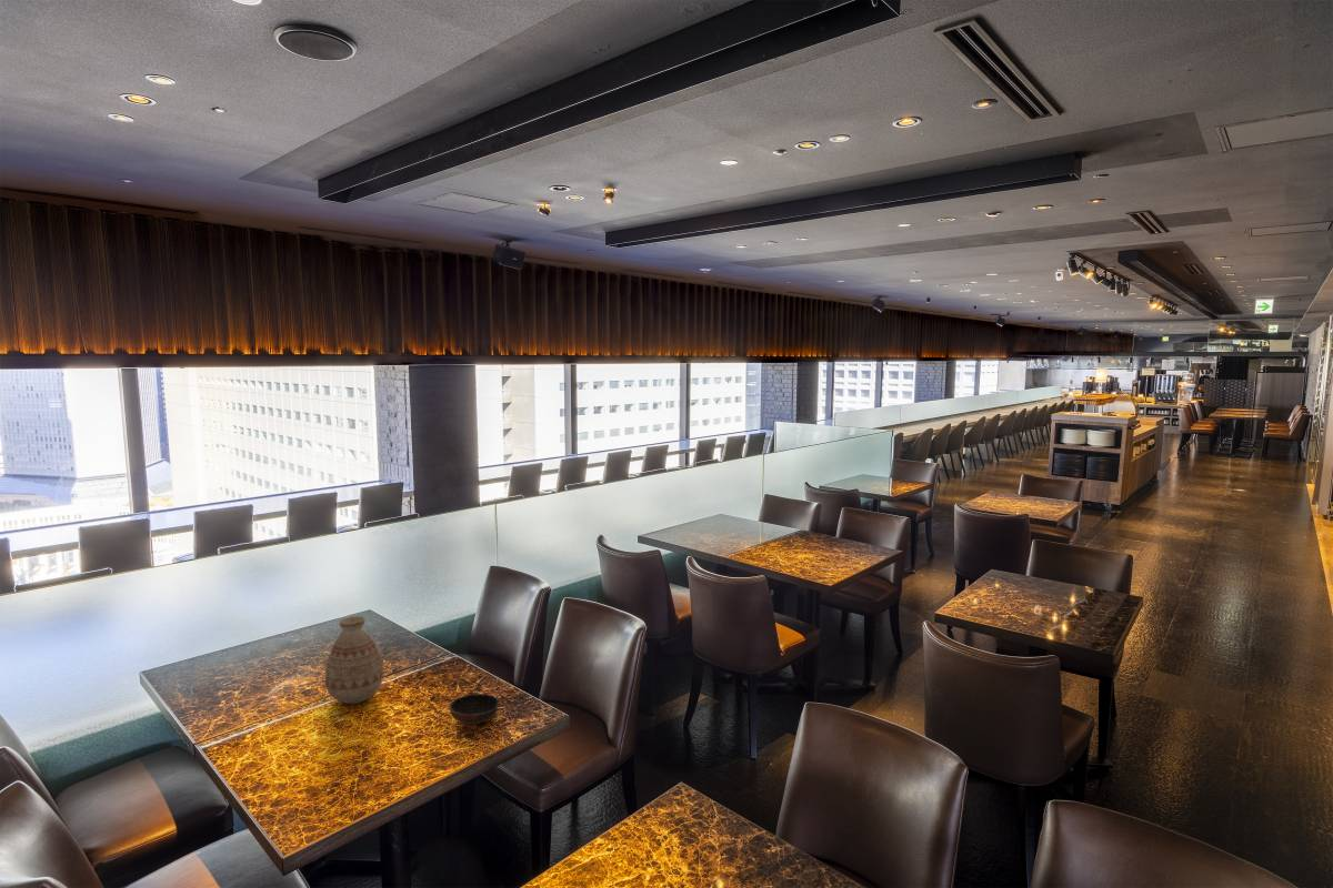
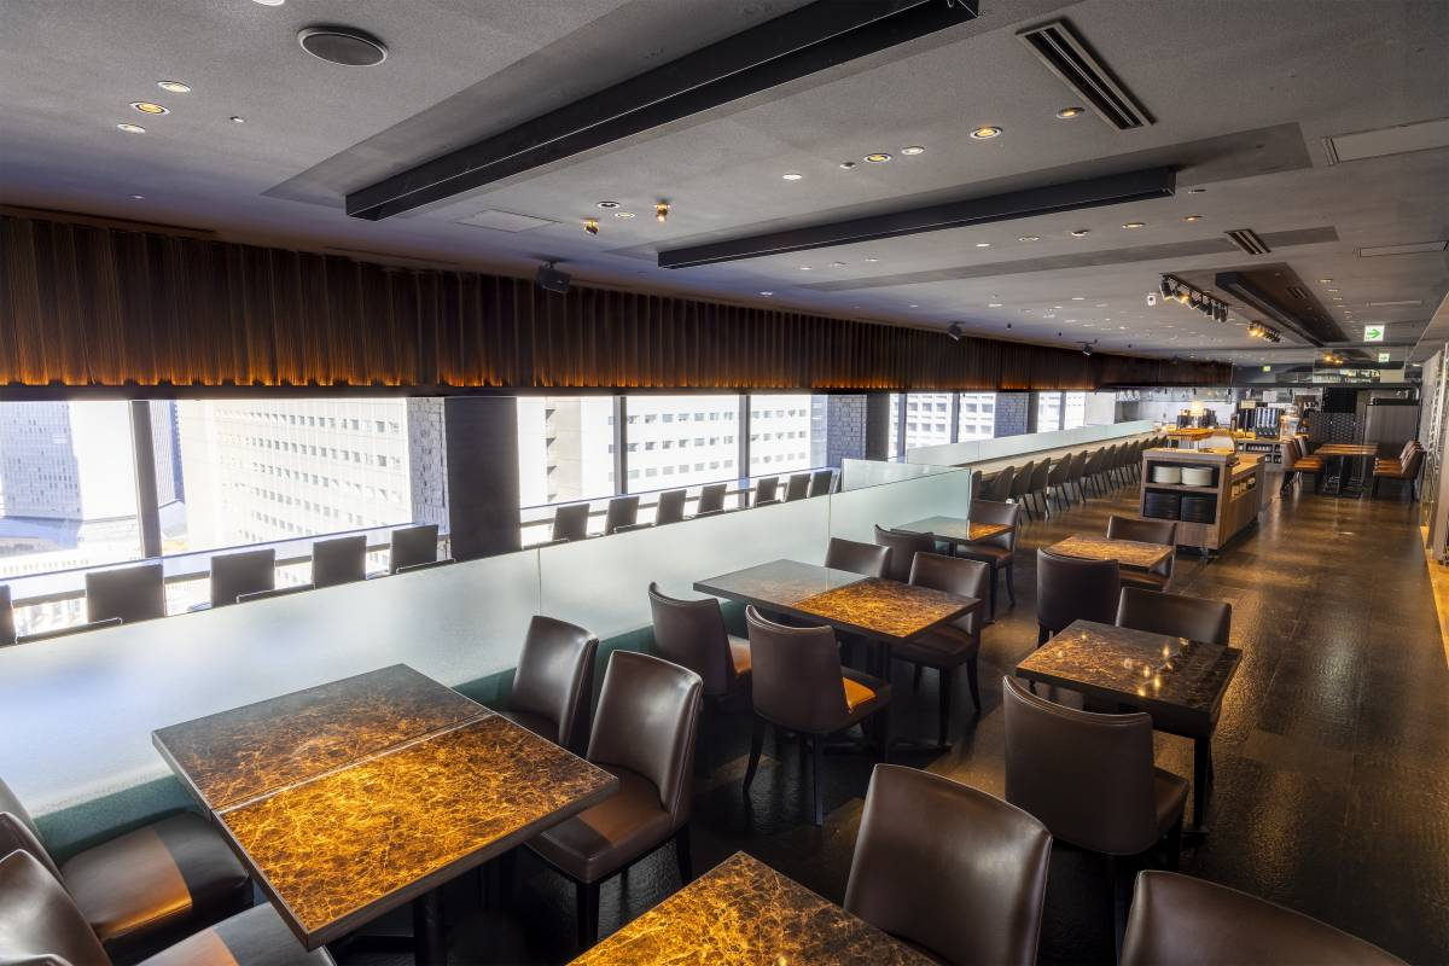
- vase (353, 659)
- bowl (474, 710)
